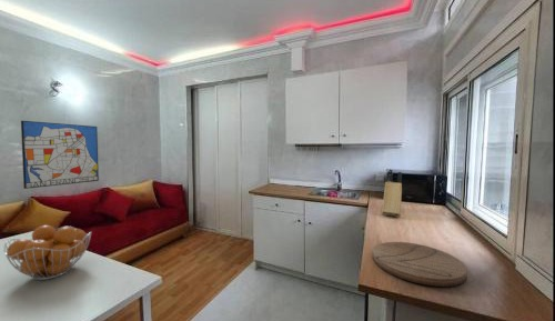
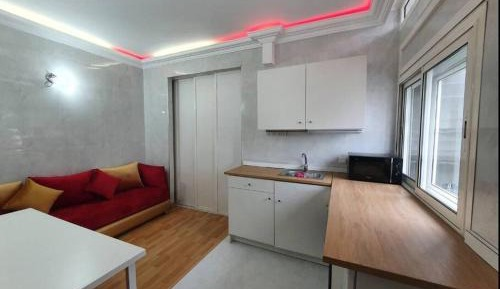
- fruit basket (51, 250)
- knife block (393, 190)
- wall art (64, 153)
- cutting board (415, 260)
